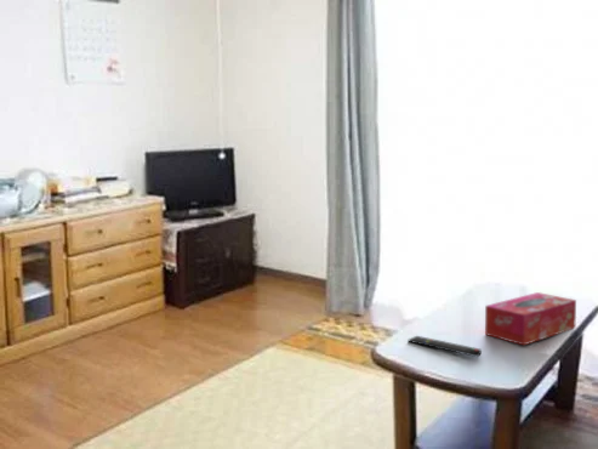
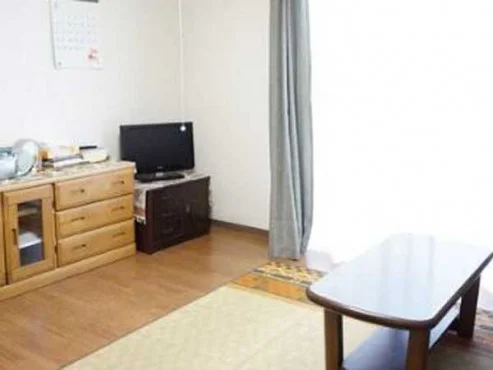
- remote control (444, 346)
- tissue box (530, 317)
